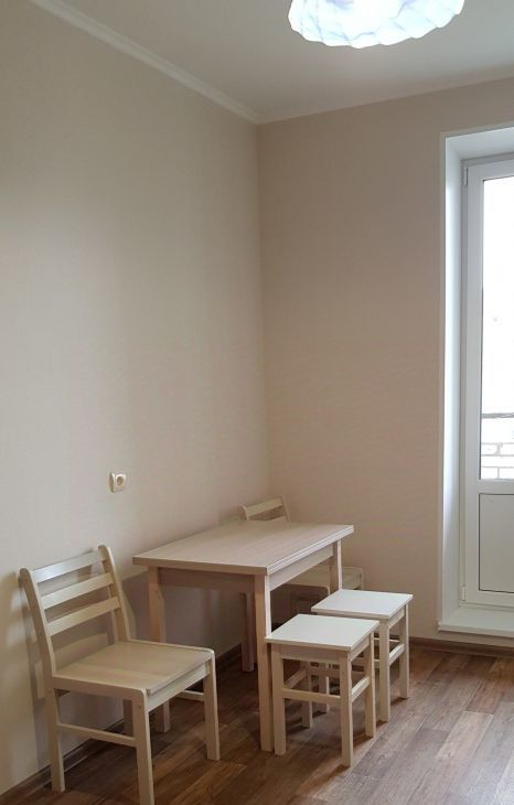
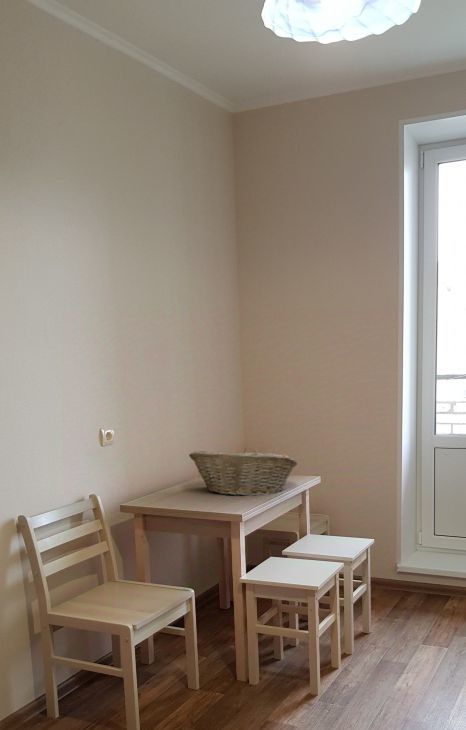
+ fruit basket (242, 467)
